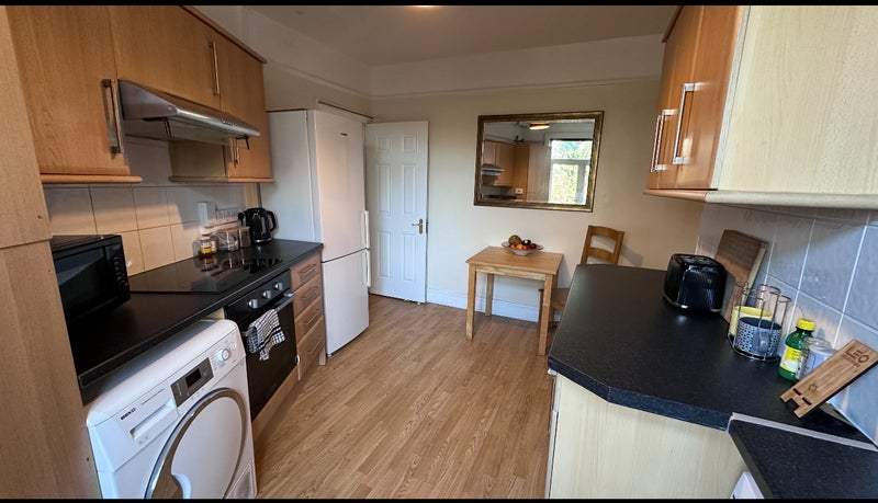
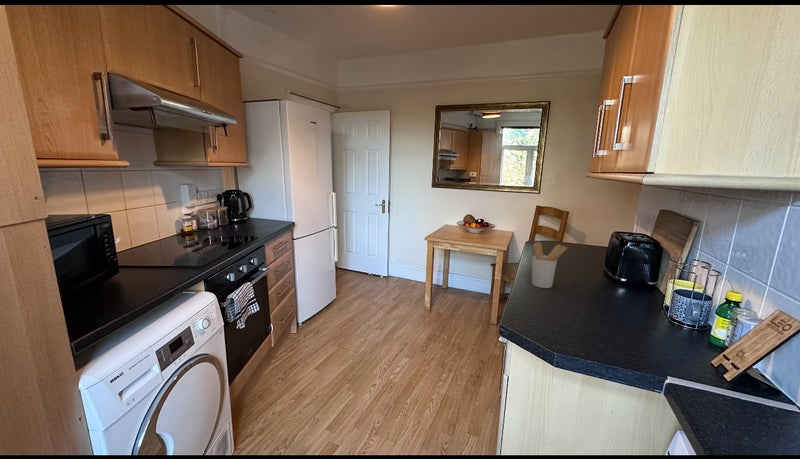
+ utensil holder (548, 264)
